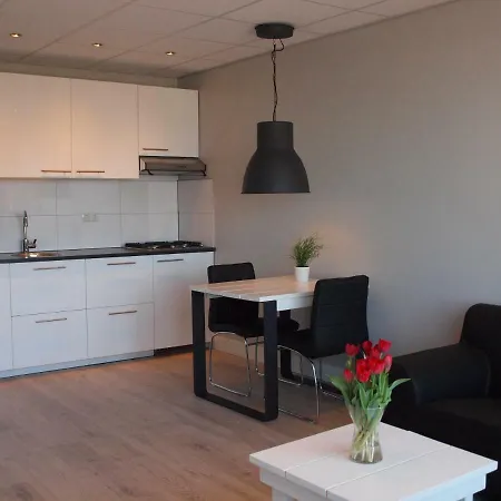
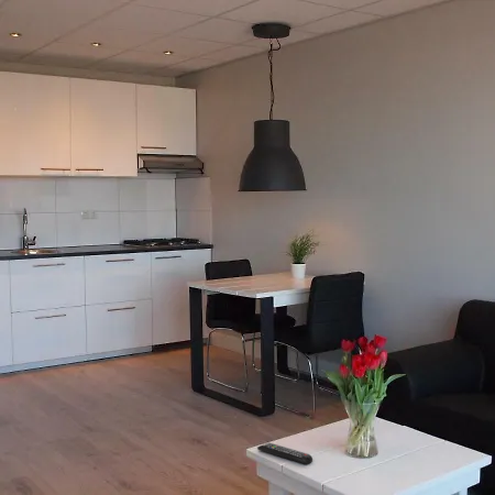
+ remote control (284, 452)
